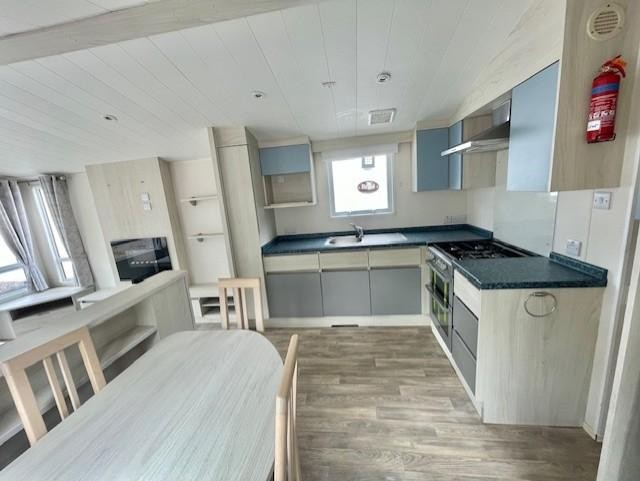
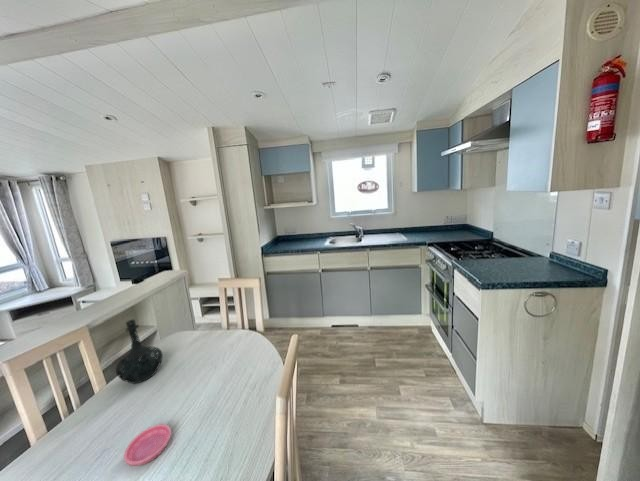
+ saucer (149, 445)
+ bottle (137, 348)
